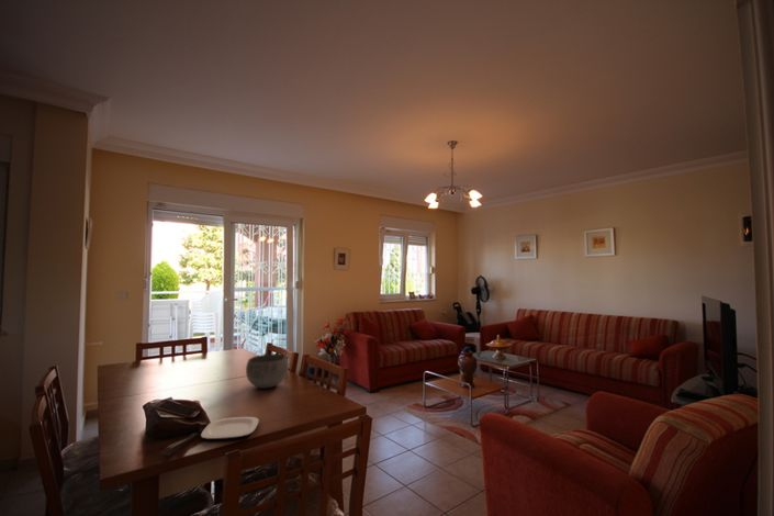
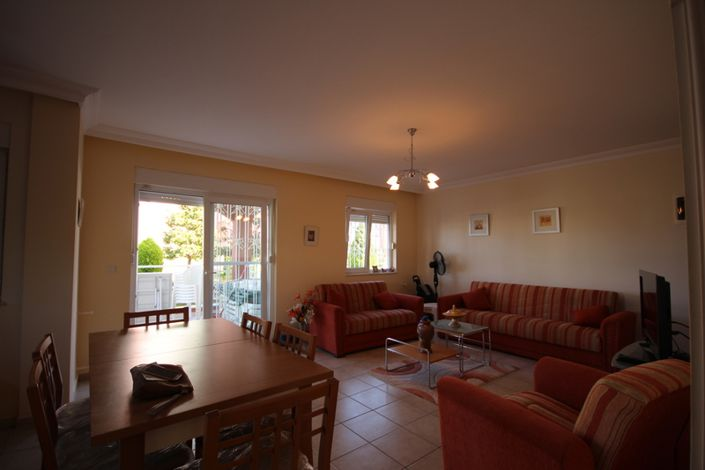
- plate (231, 428)
- bowl (267, 371)
